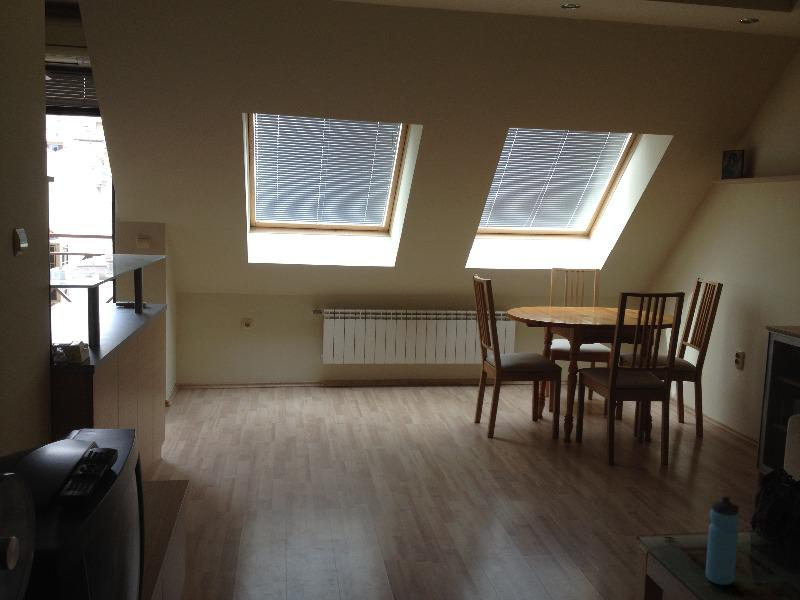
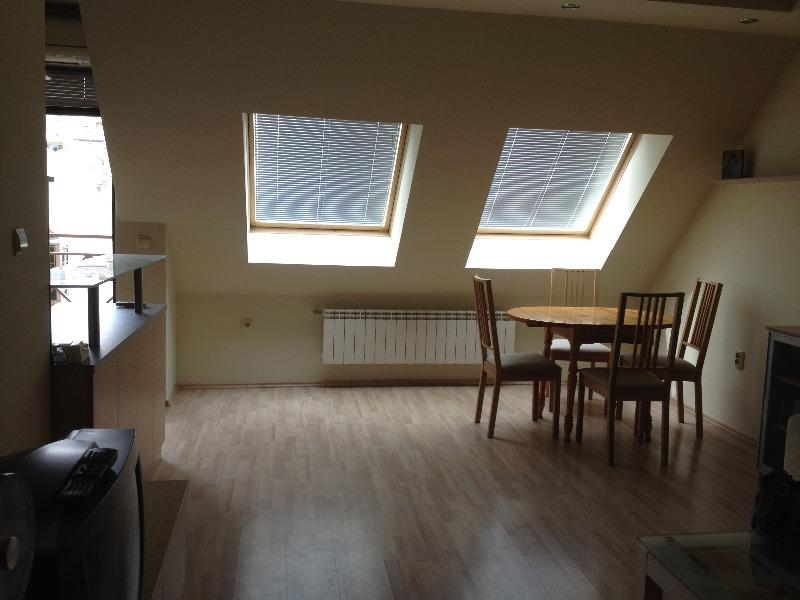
- water bottle (722, 538)
